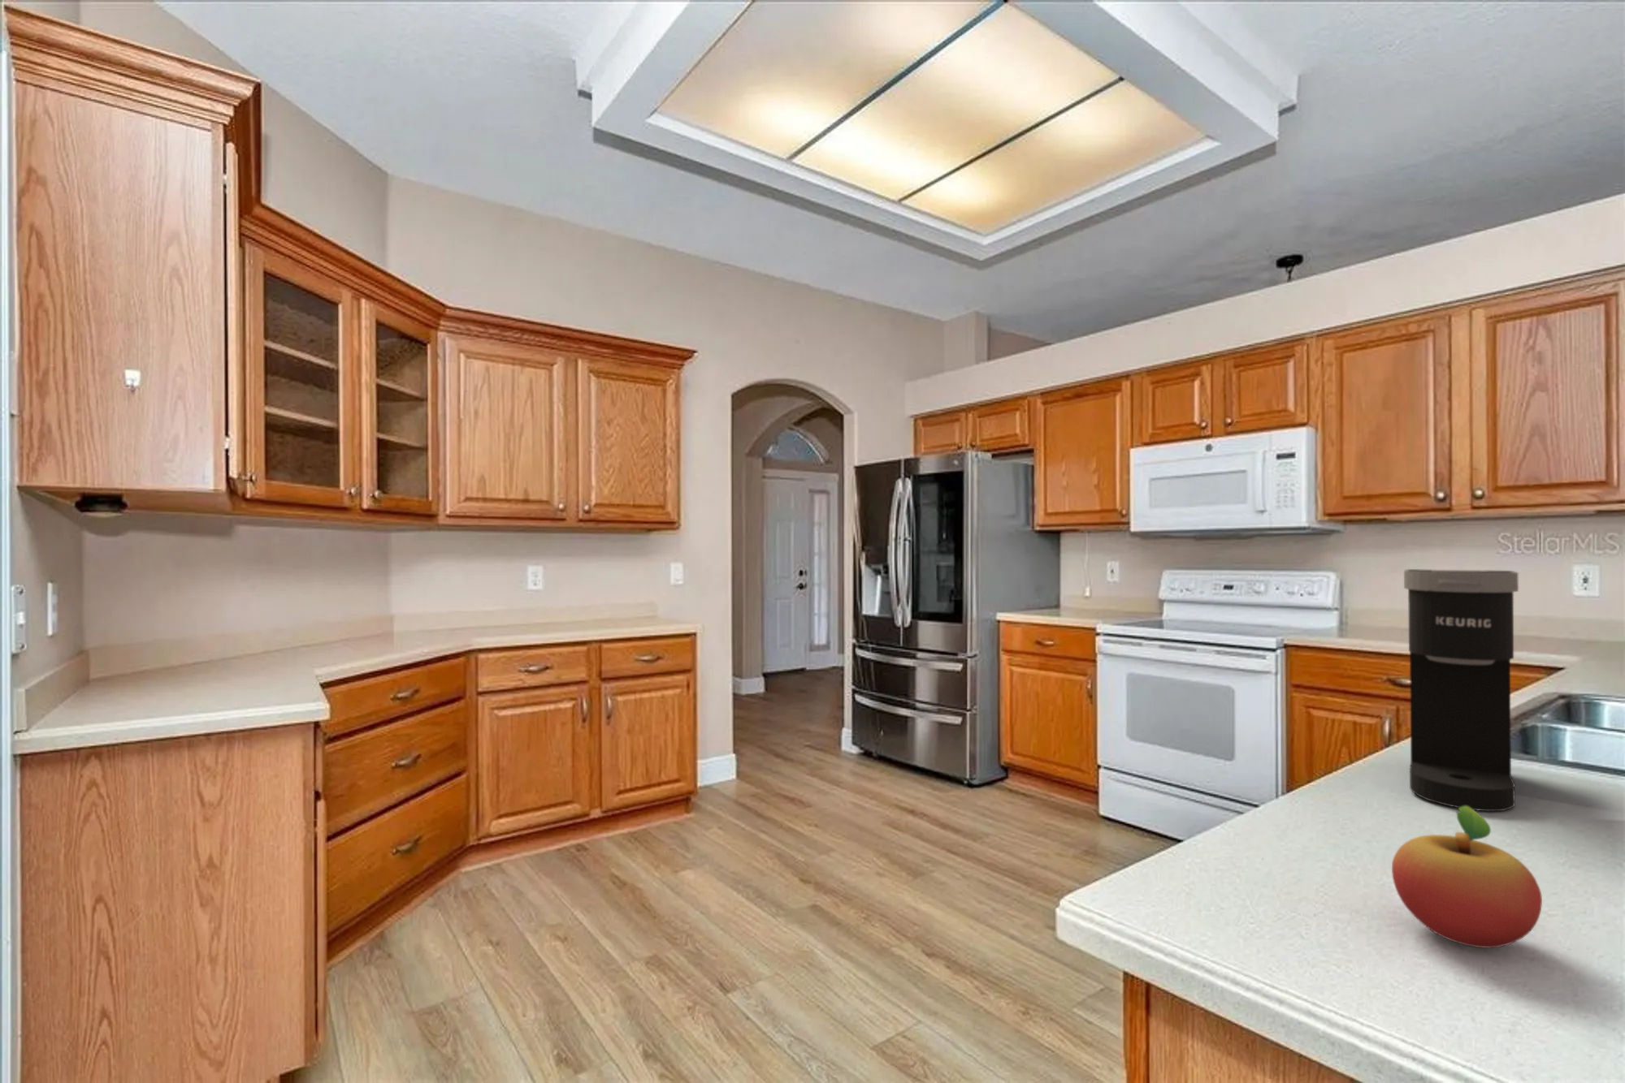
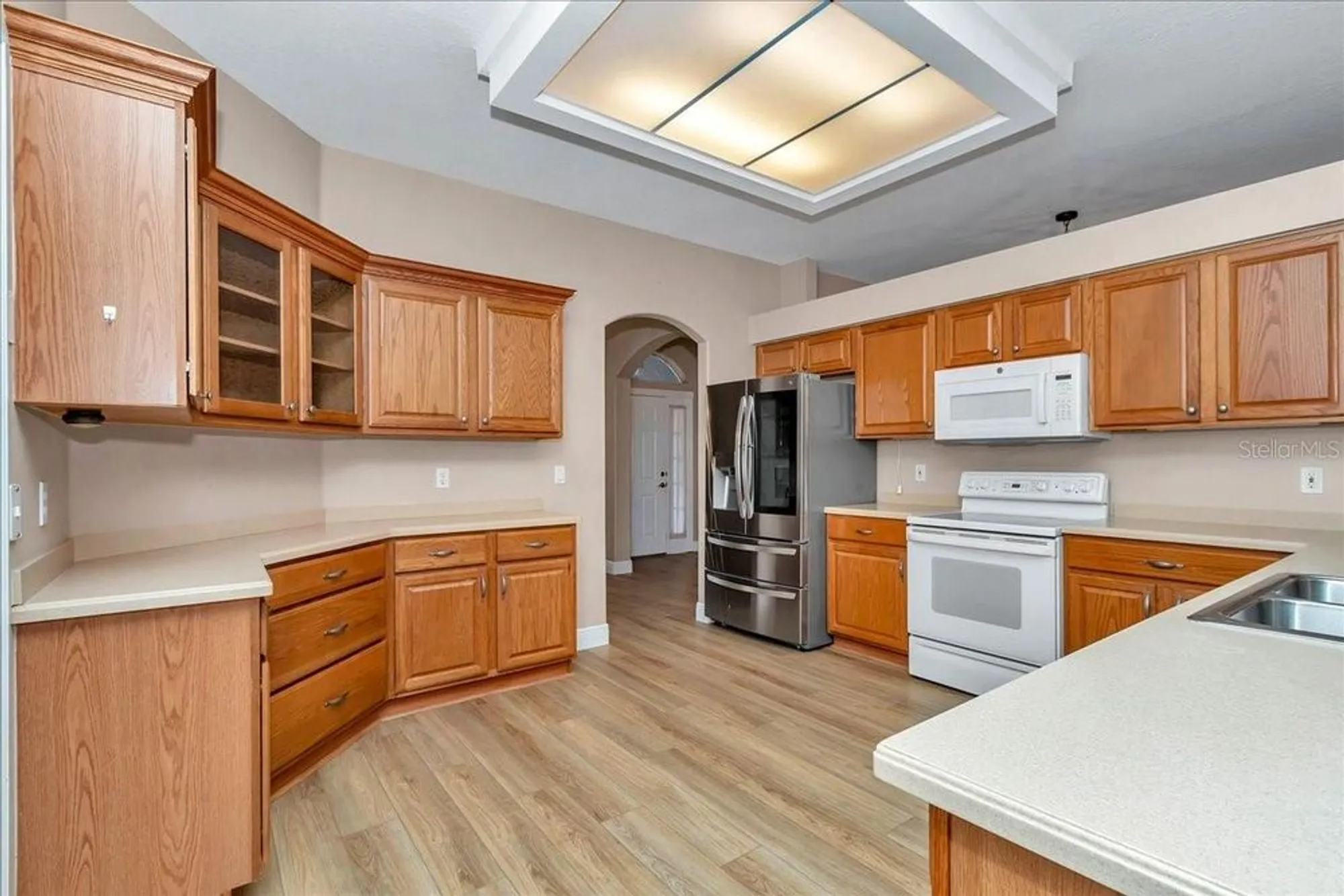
- fruit (1463, 876)
- coffee maker (1458, 676)
